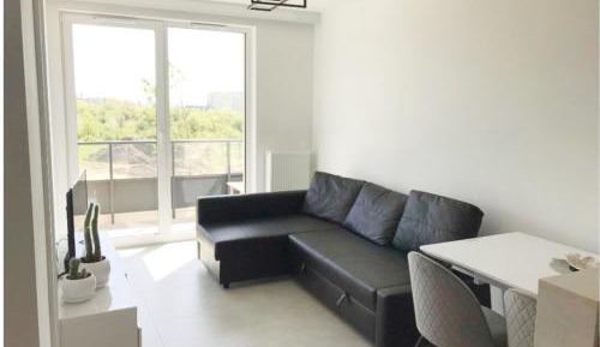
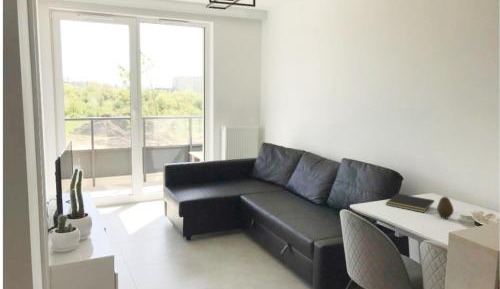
+ notepad (409, 202)
+ fruit (445, 207)
